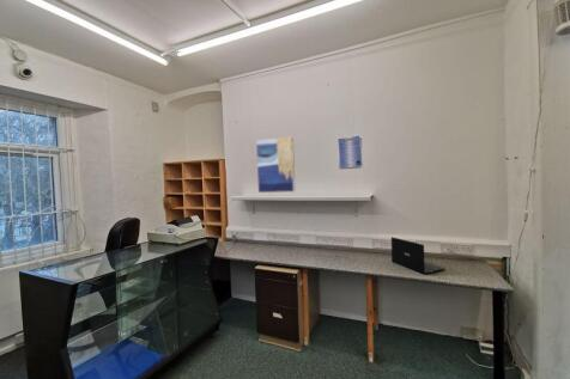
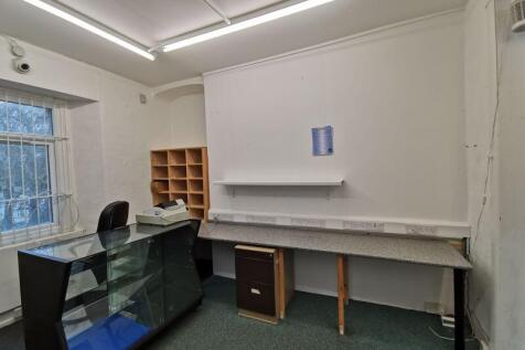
- laptop (417, 252)
- wall art (274, 165)
